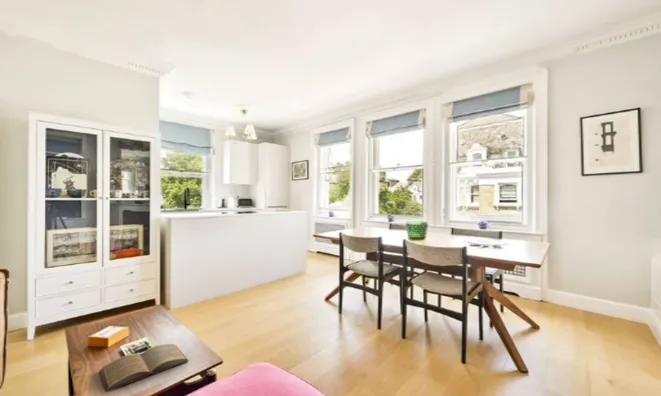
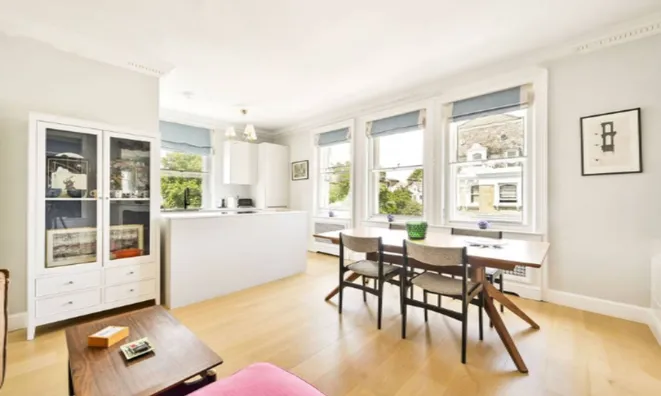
- book (145, 362)
